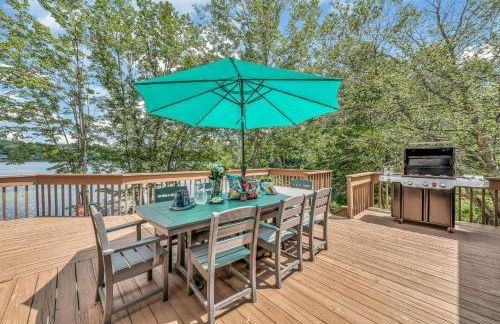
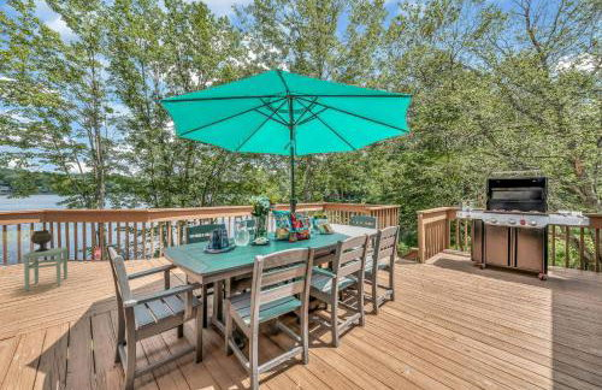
+ stool (47, 266)
+ goblet (41, 240)
